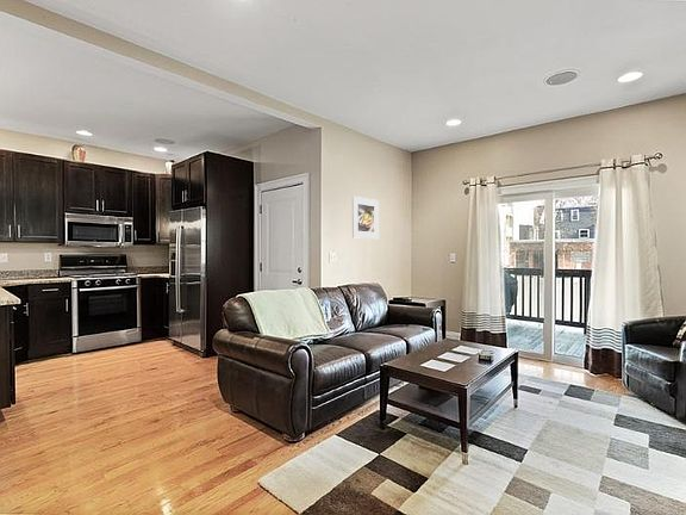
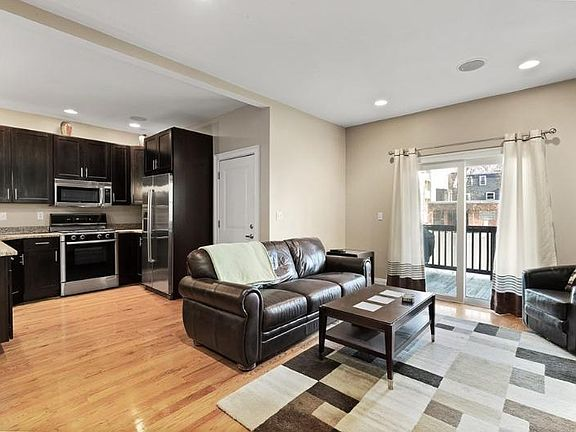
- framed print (366, 218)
